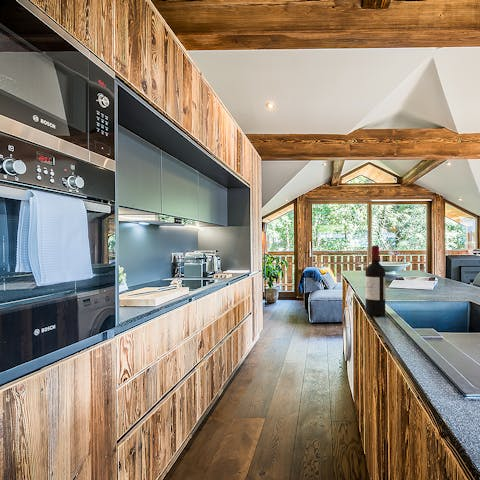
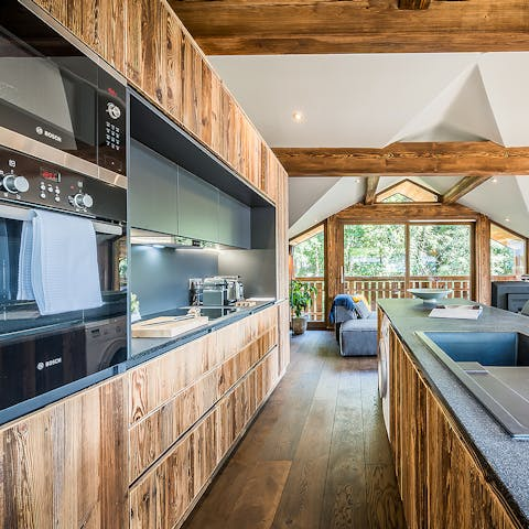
- wine bottle (375, 280)
